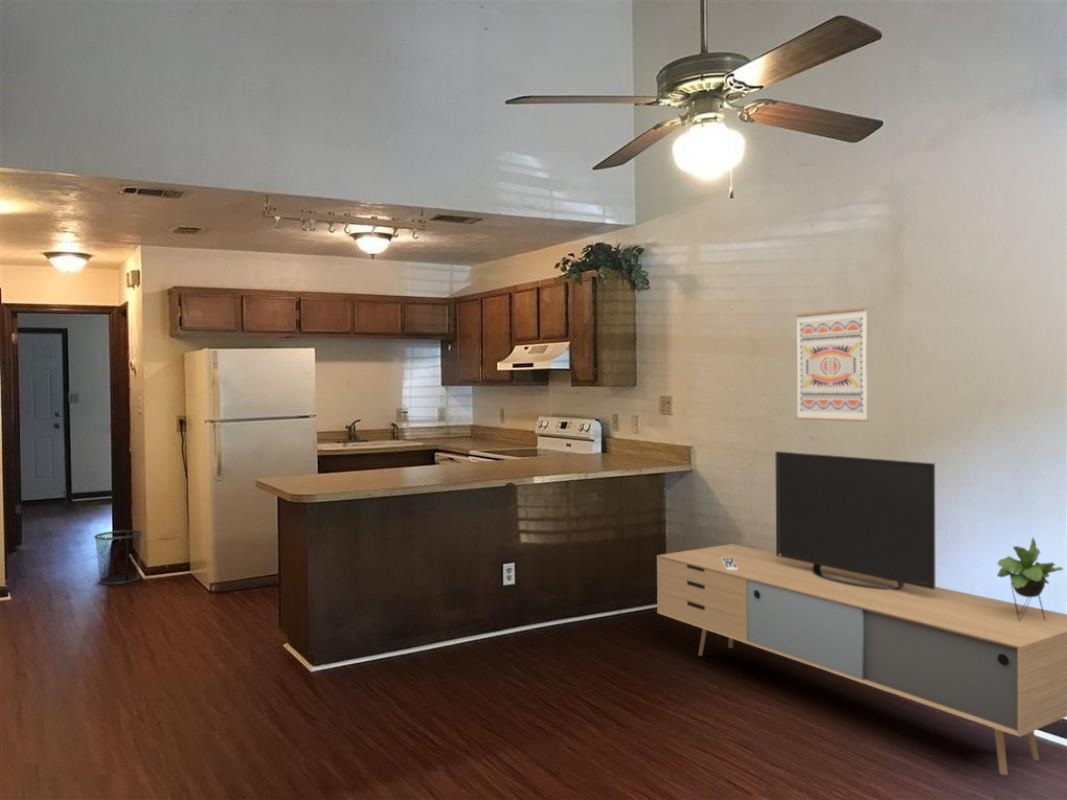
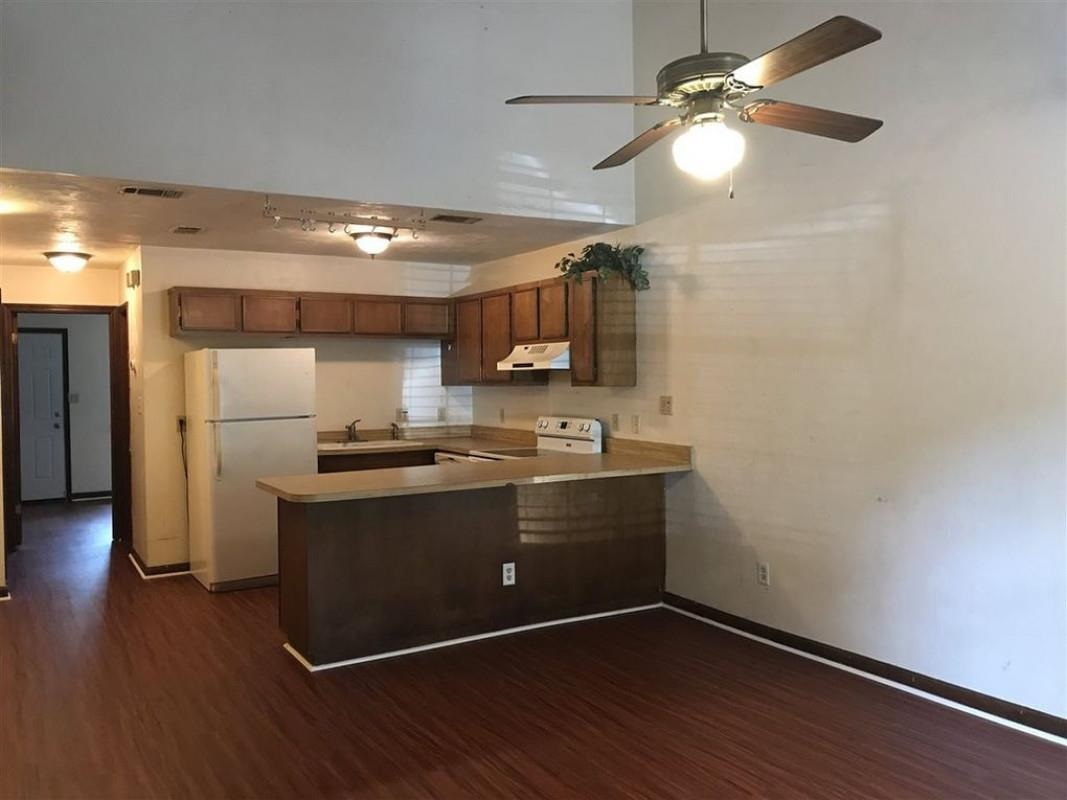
- waste bin (119, 557)
- media console (842, 578)
- wall art (830, 365)
